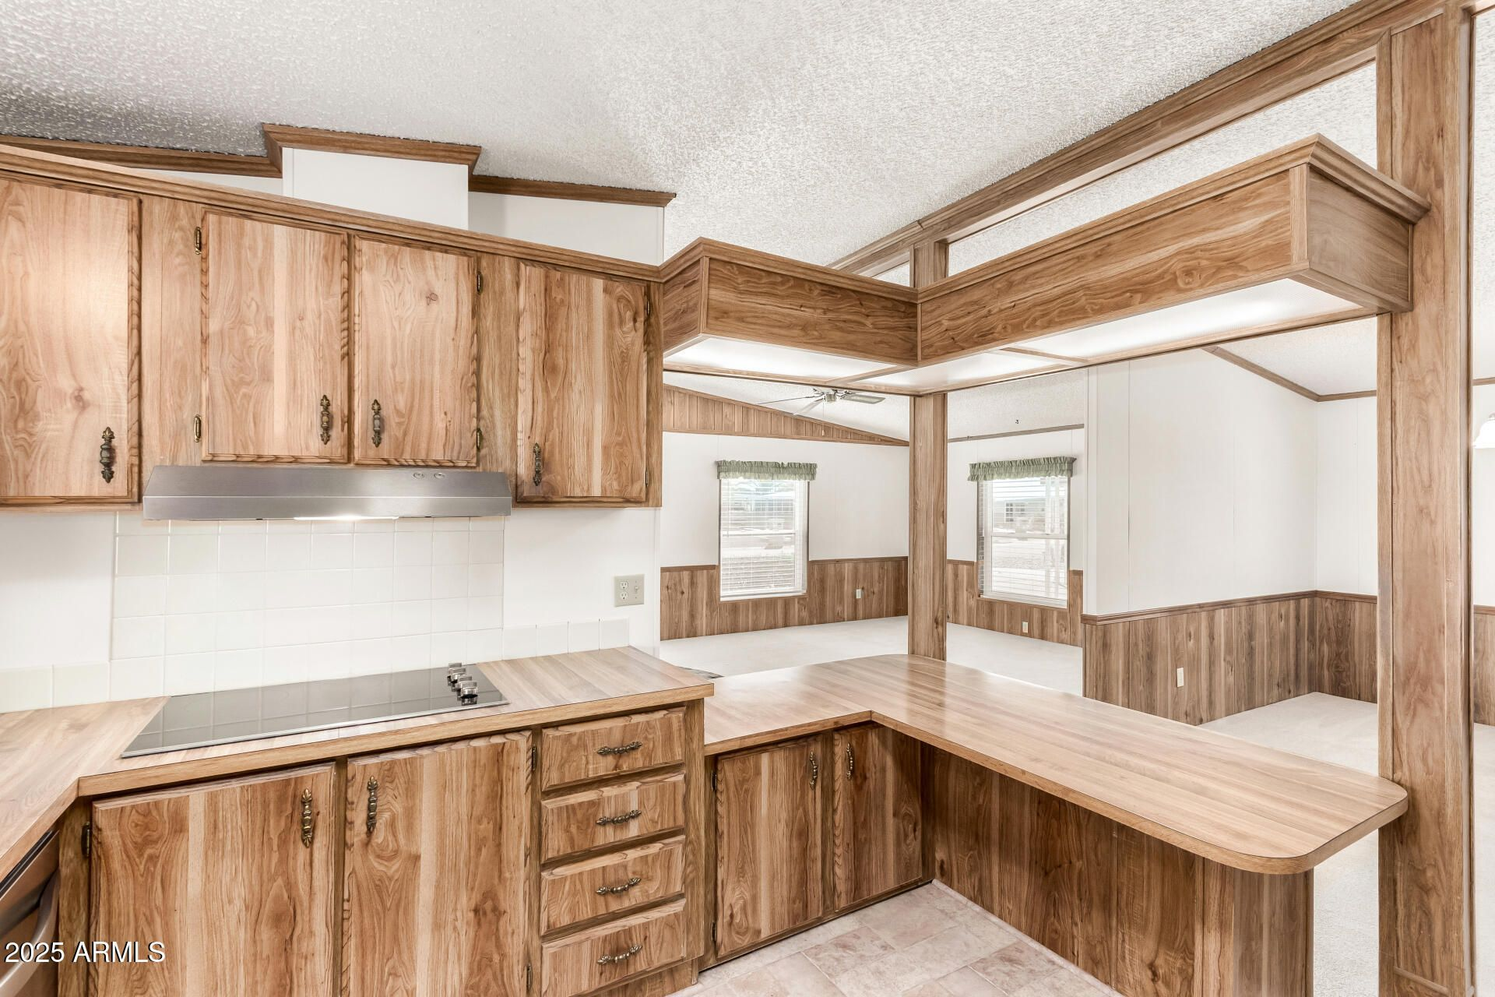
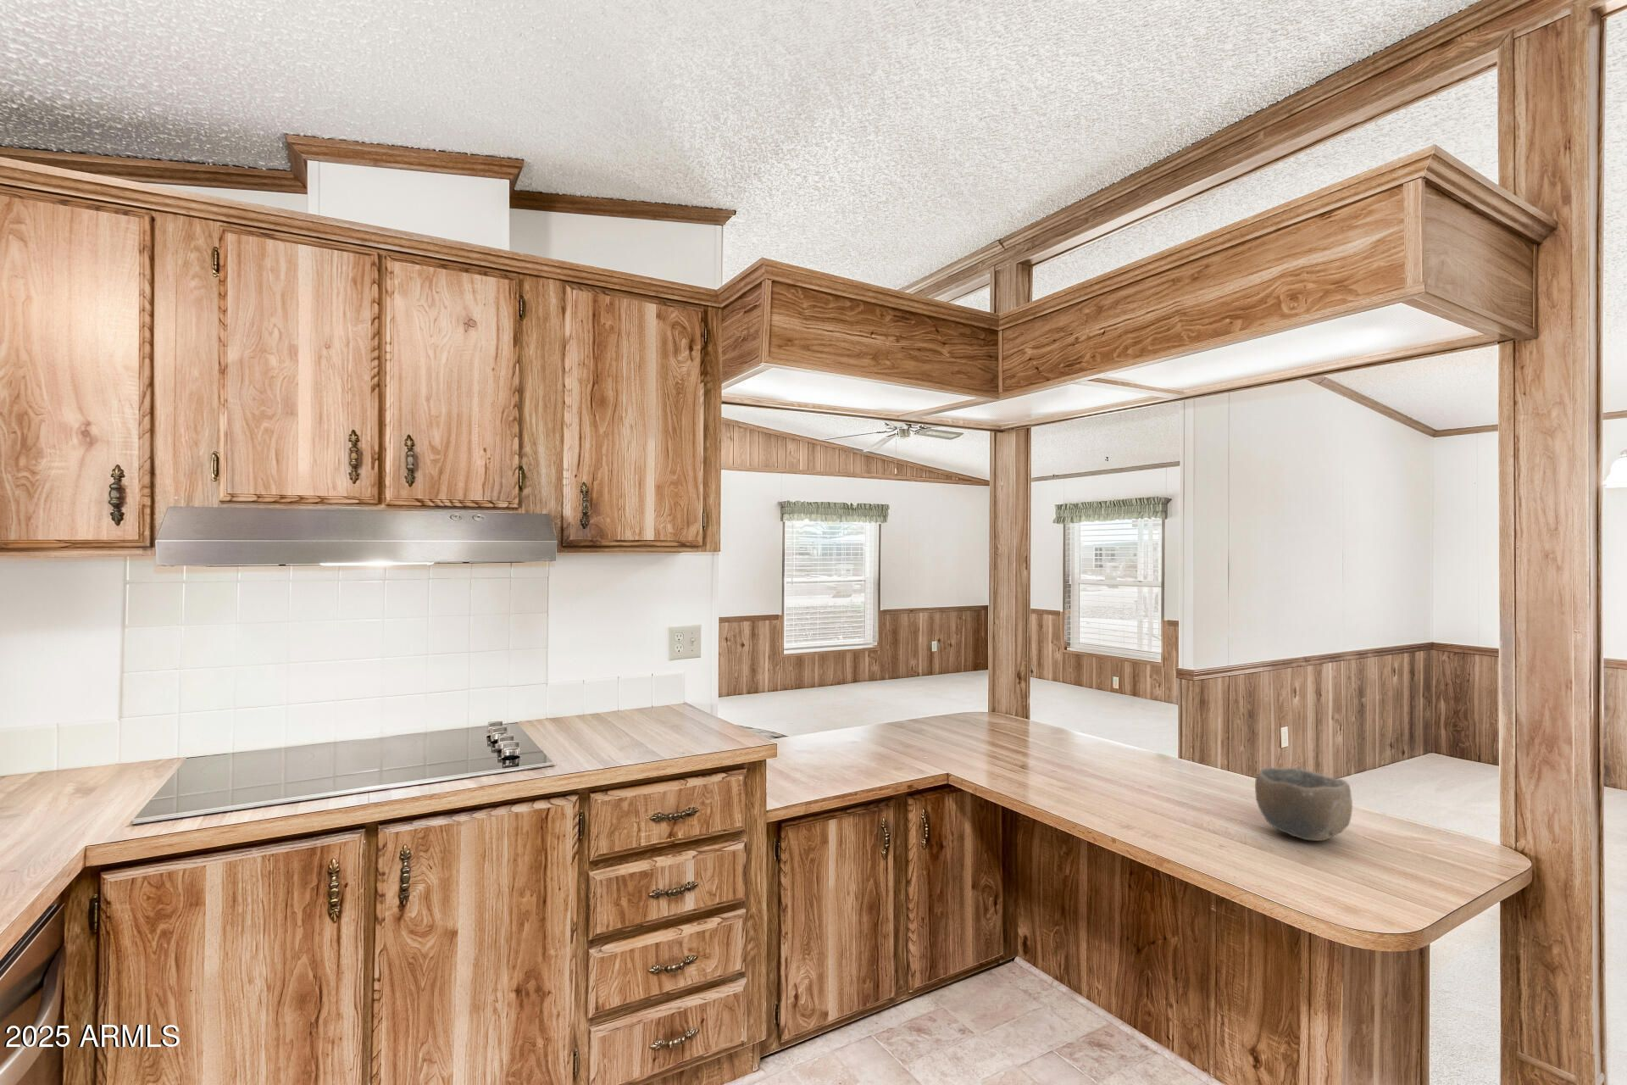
+ bowl (1303, 805)
